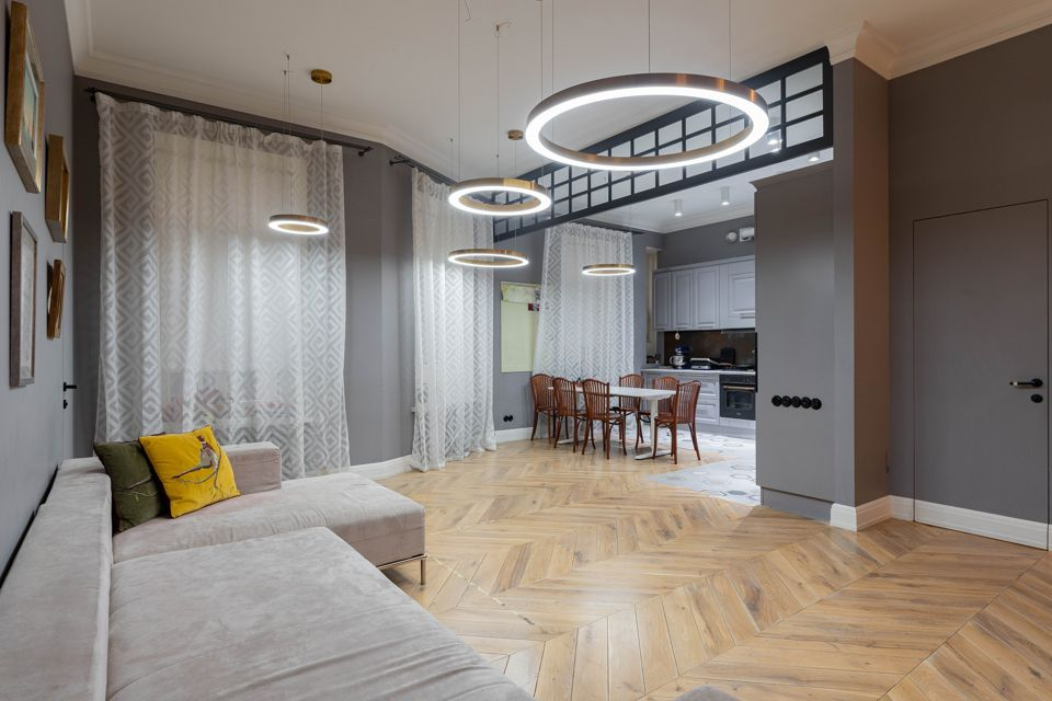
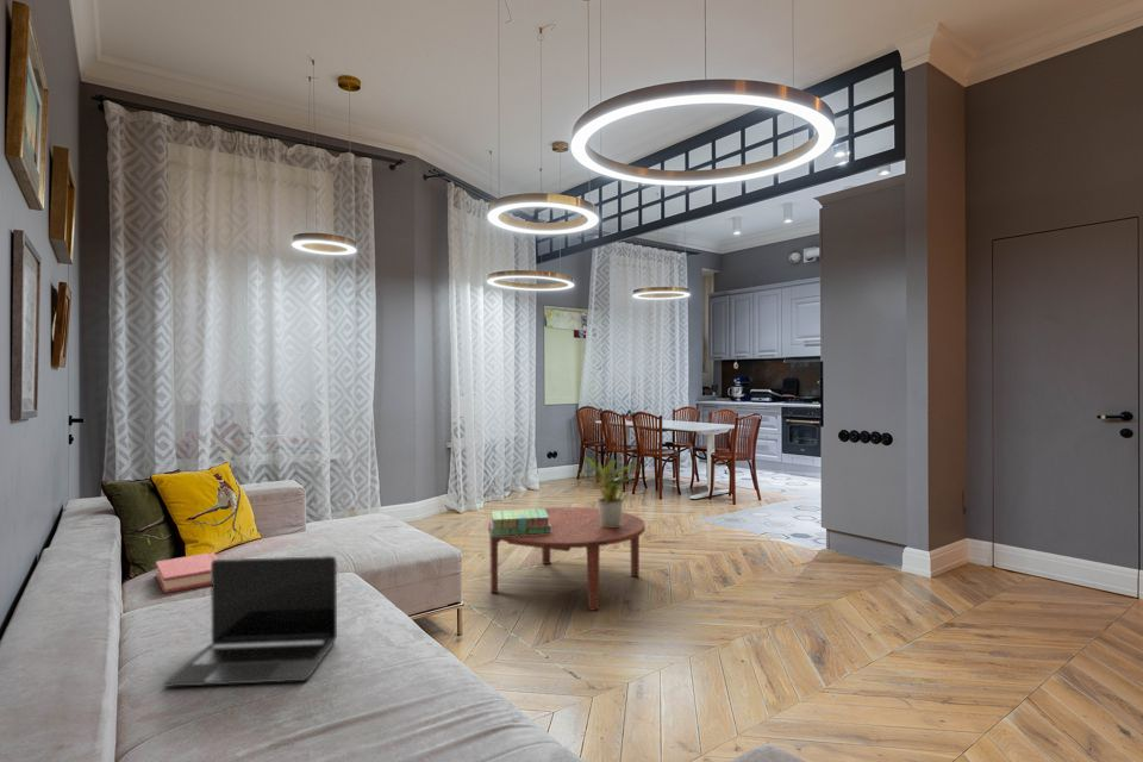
+ potted plant (607, 491)
+ coffee table (567, 550)
+ stack of books (519, 520)
+ laptop (256, 617)
+ hardback book (190, 570)
